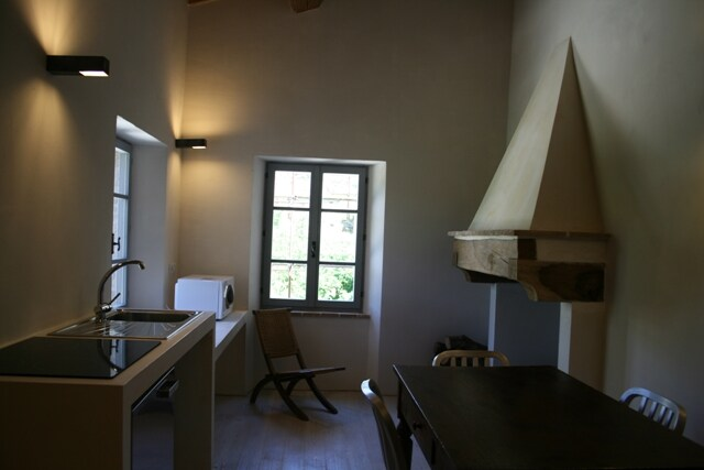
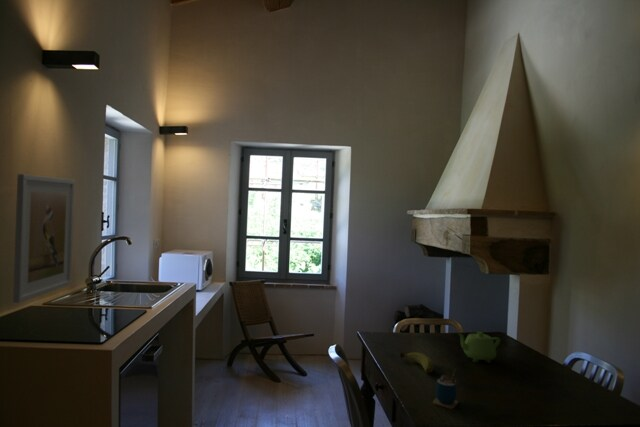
+ teapot (478, 345)
+ cup (446, 385)
+ fruit (417, 361)
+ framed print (47, 235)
